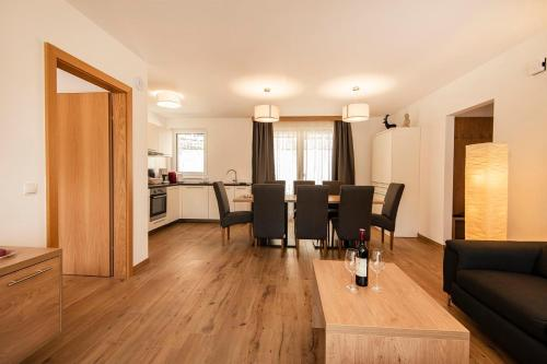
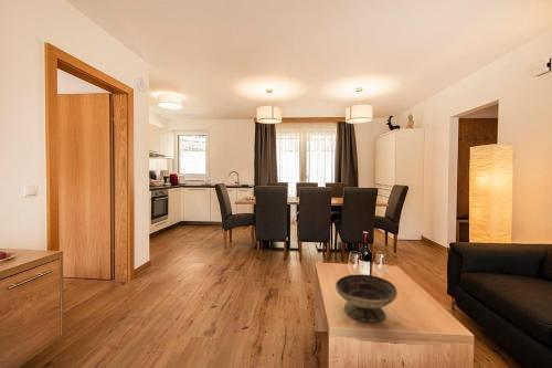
+ decorative bowl (364, 298)
